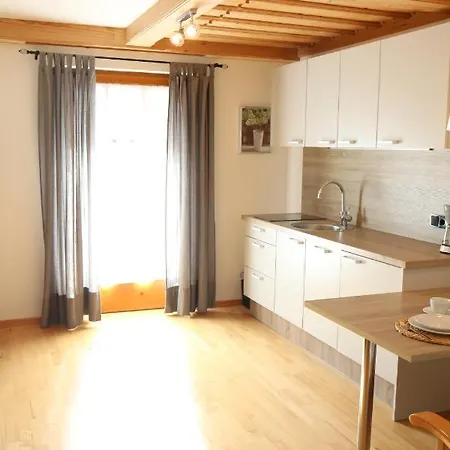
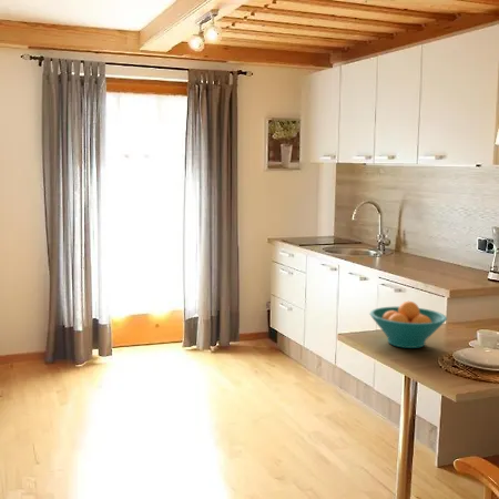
+ fruit bowl (407, 323)
